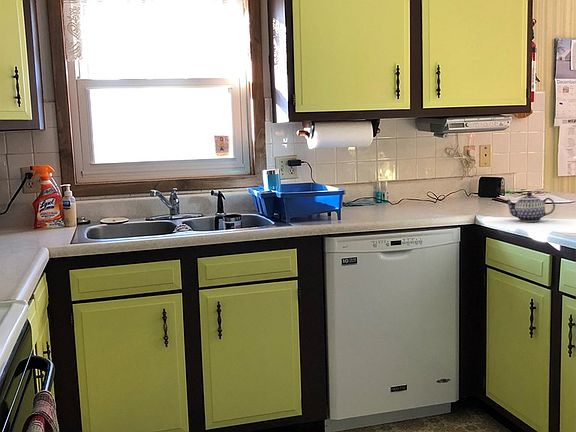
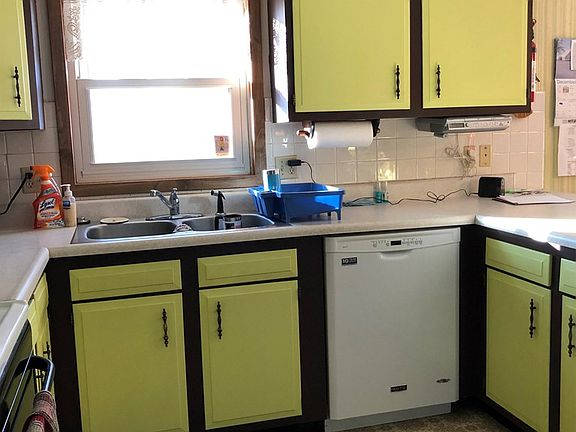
- teapot (529, 206)
